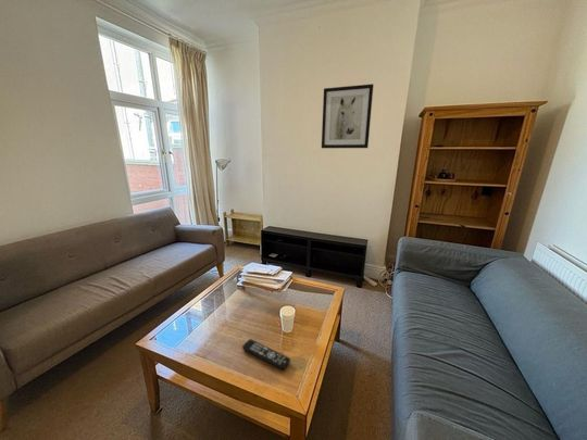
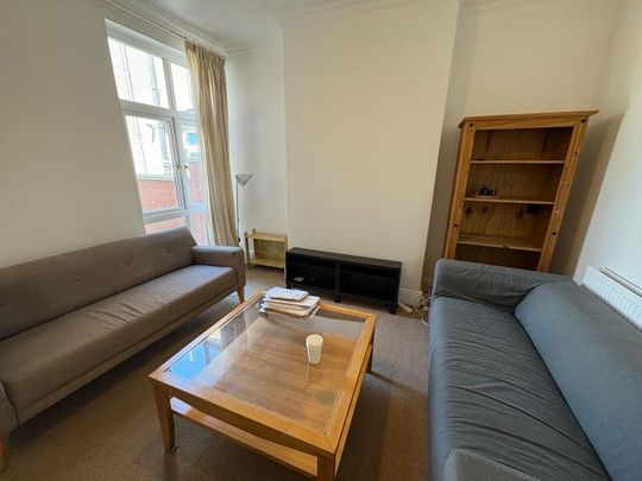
- remote control (265, 353)
- wall art (346, 117)
